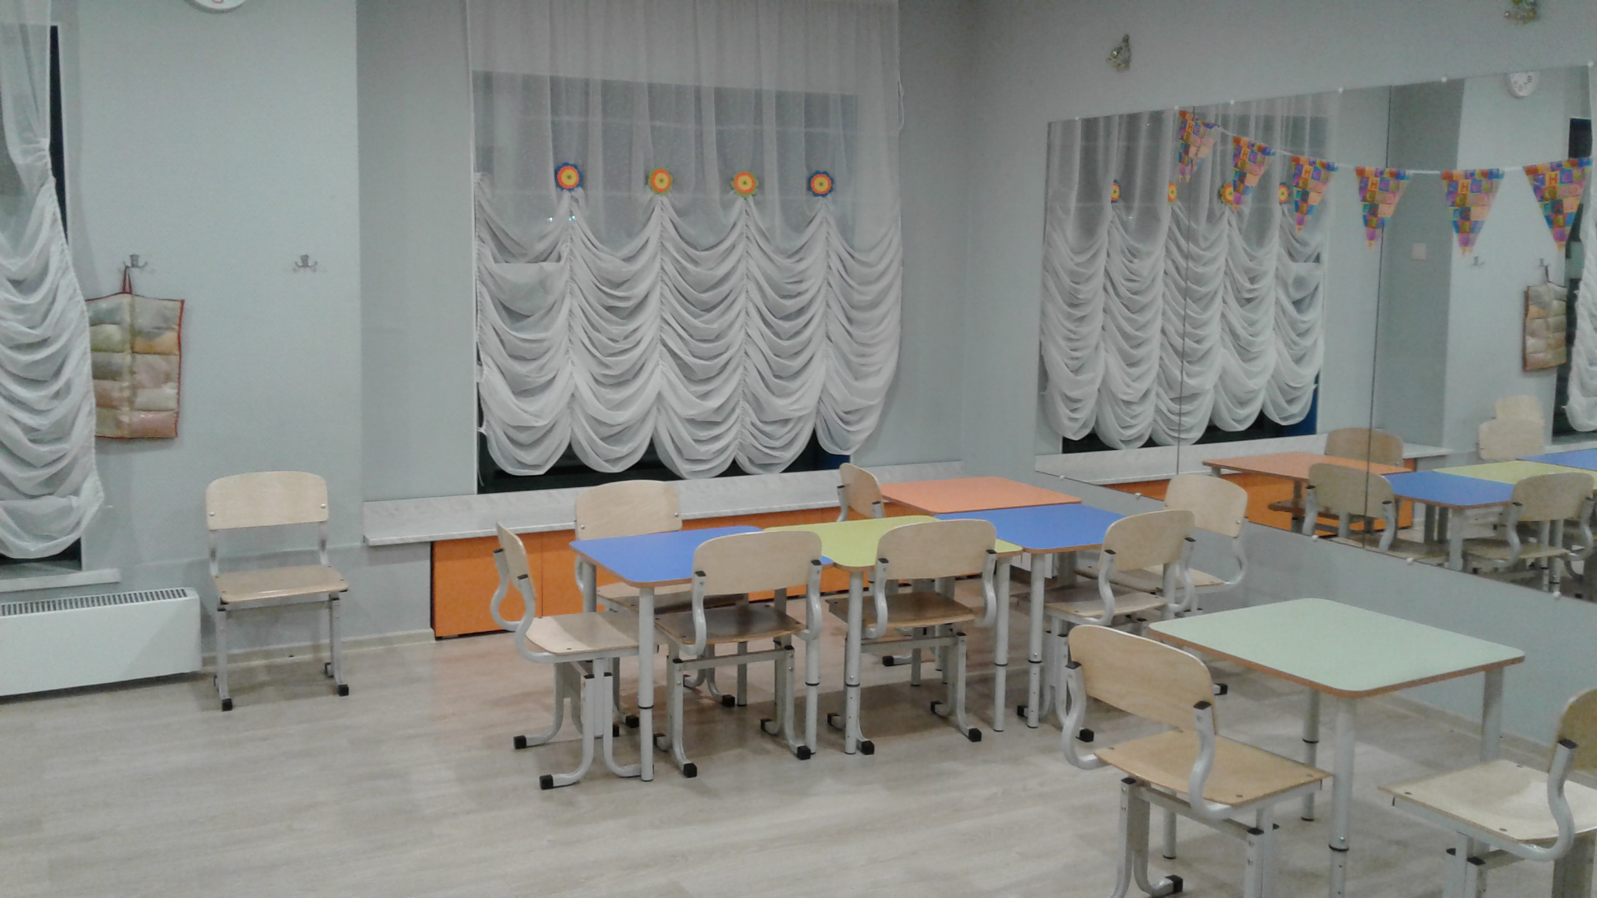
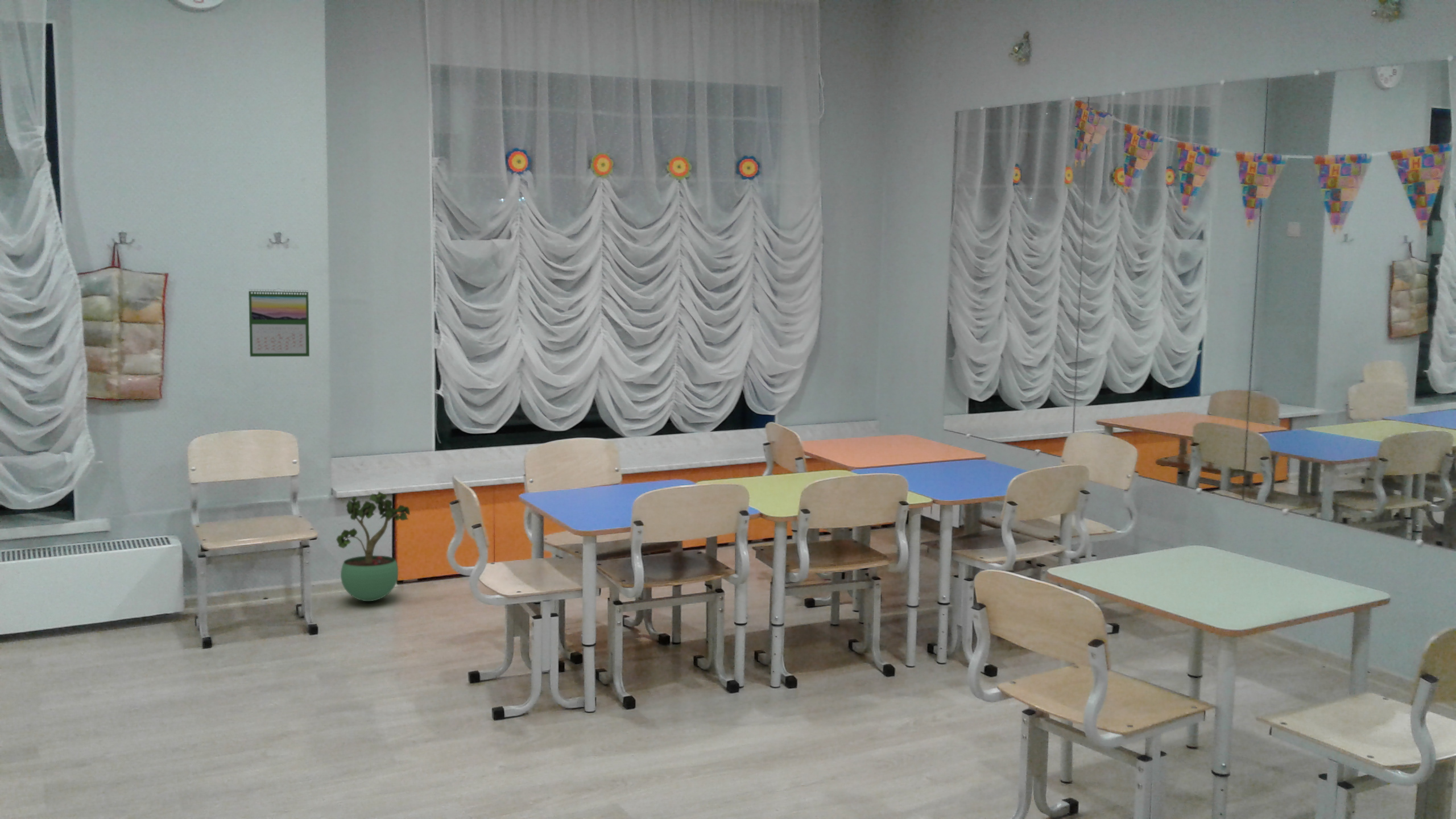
+ calendar (279, 322)
+ potted plant (373, 545)
